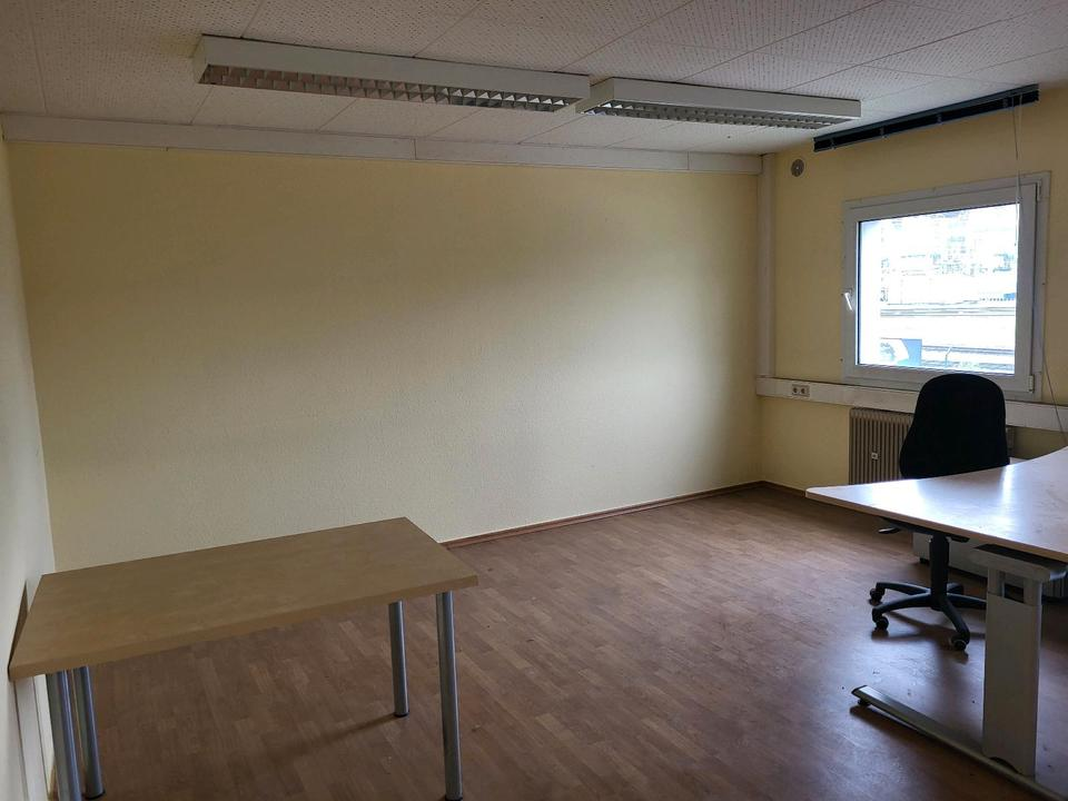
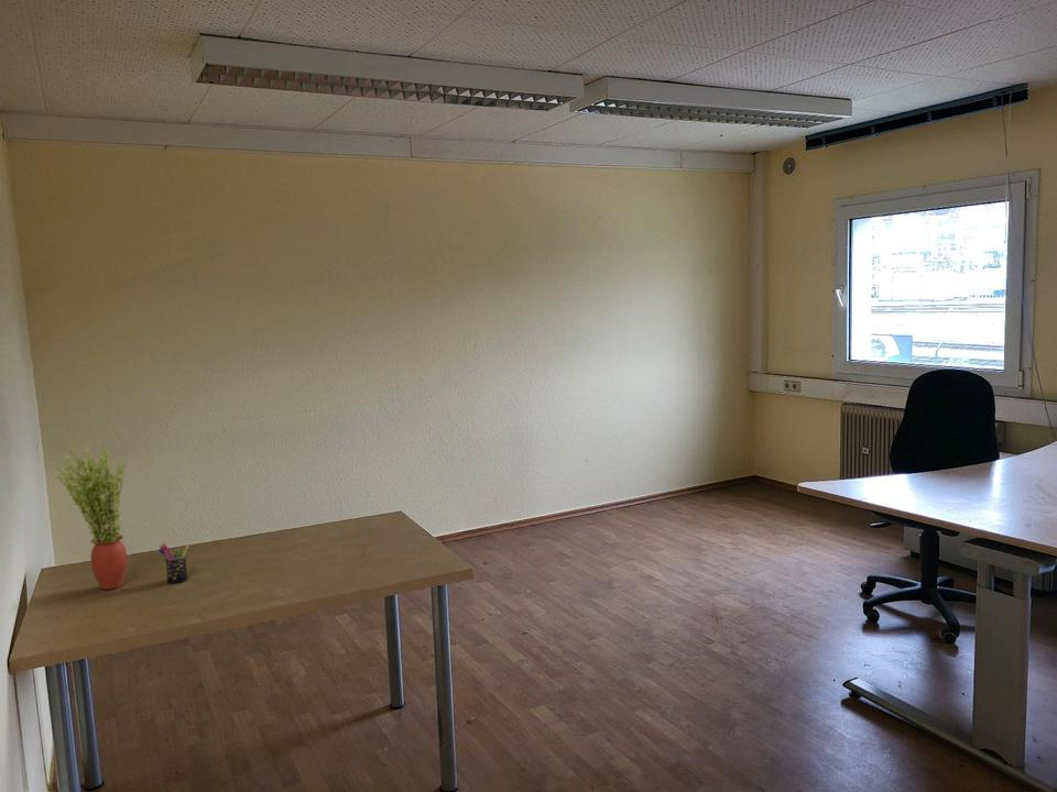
+ potted plant (97, 518)
+ pen holder (174, 561)
